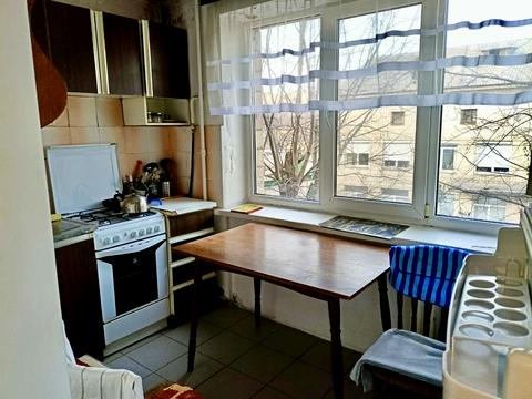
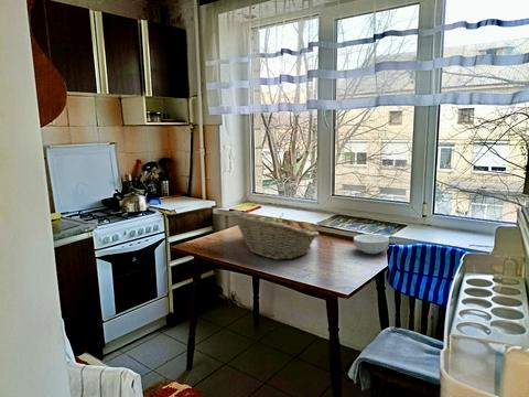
+ fruit basket (273, 229)
+ cereal bowl (370, 244)
